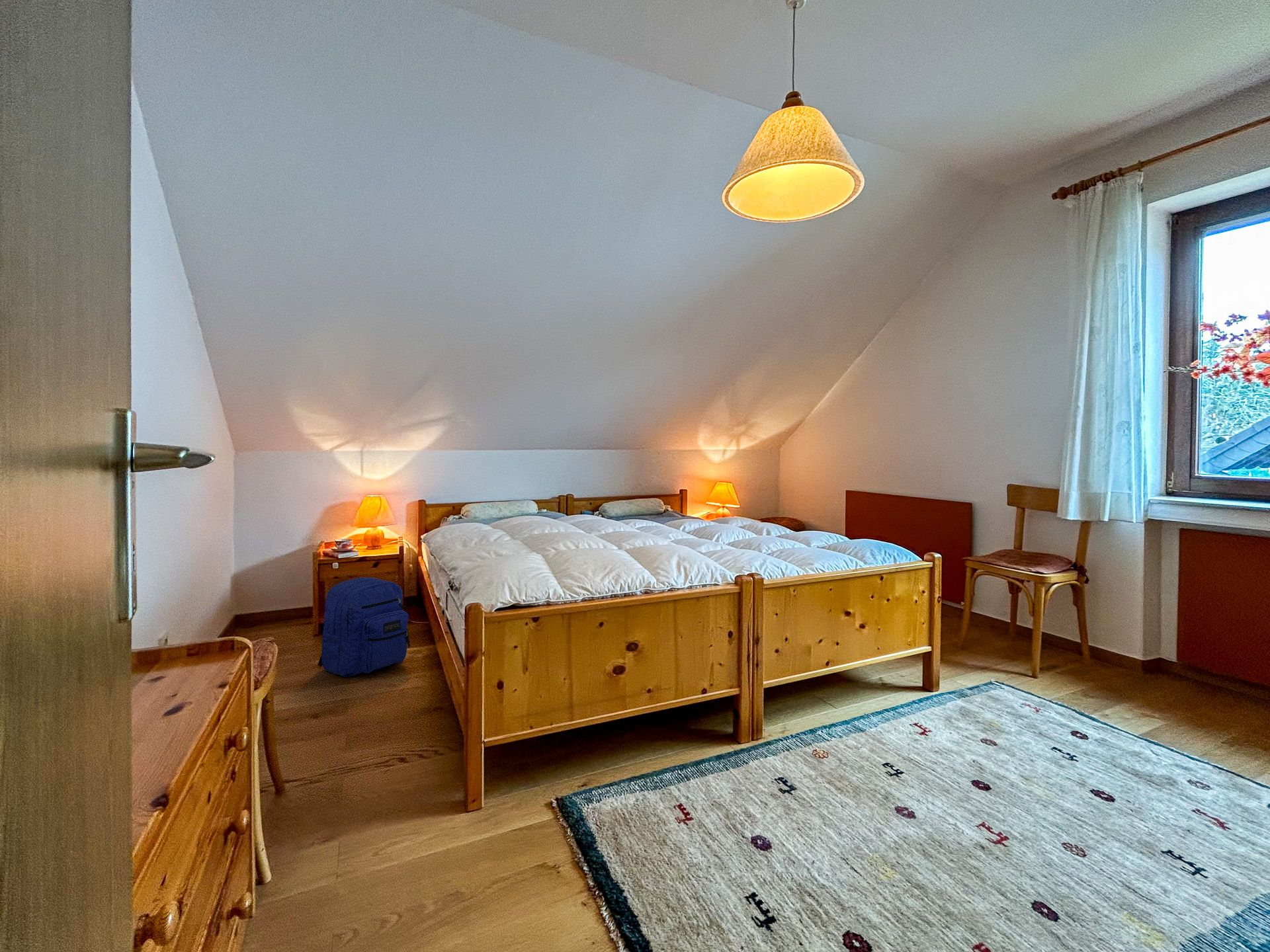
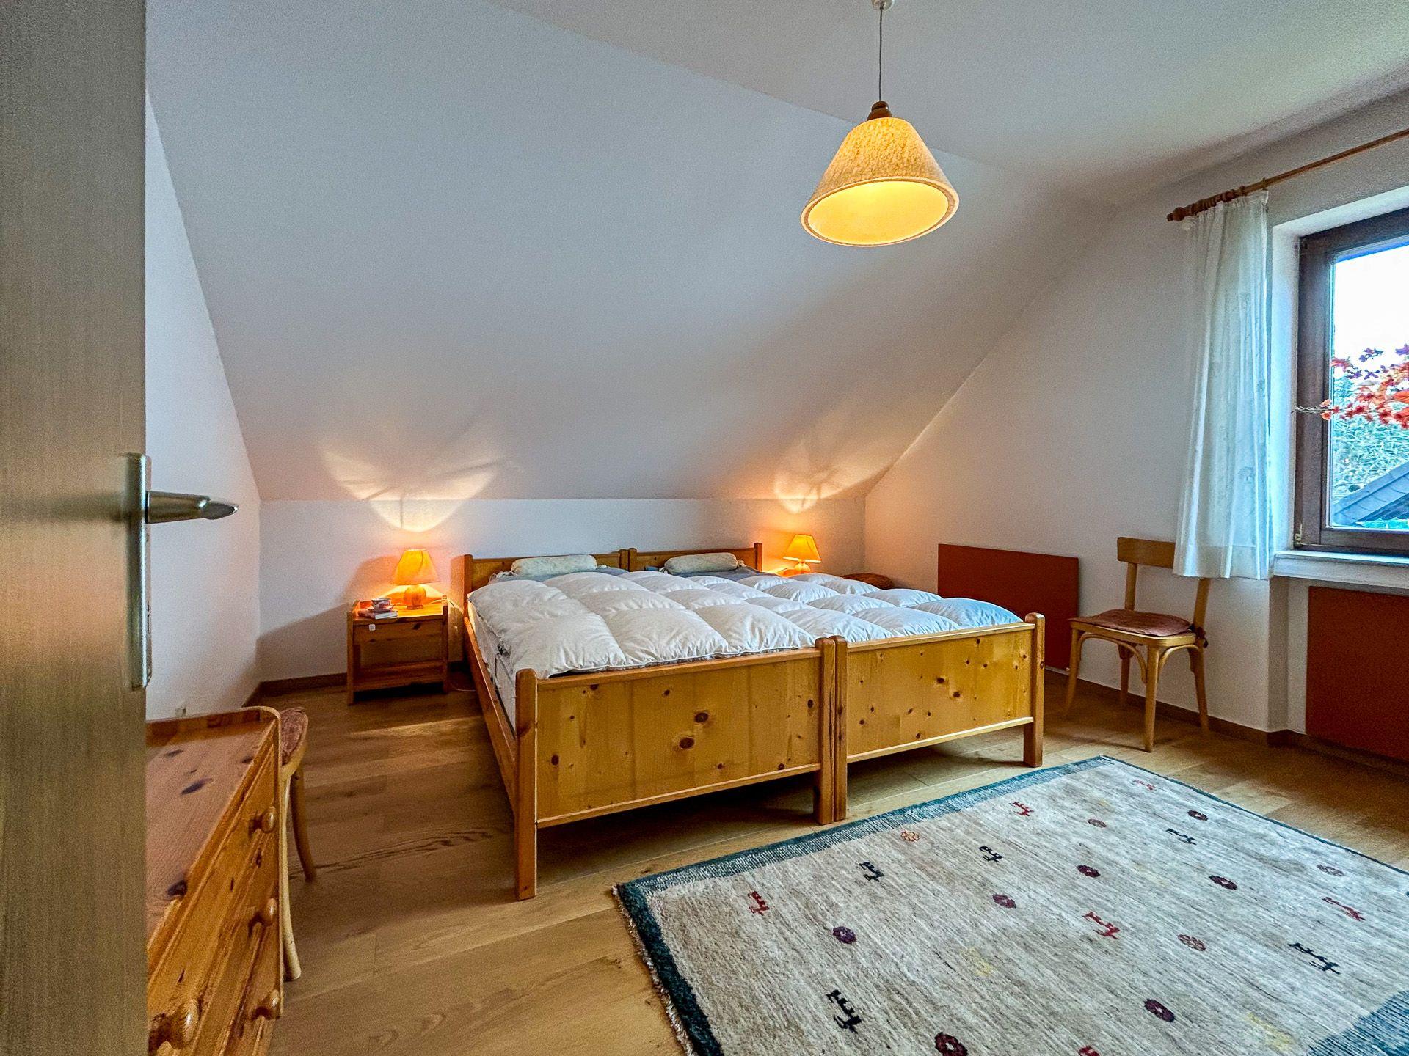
- backpack (371, 622)
